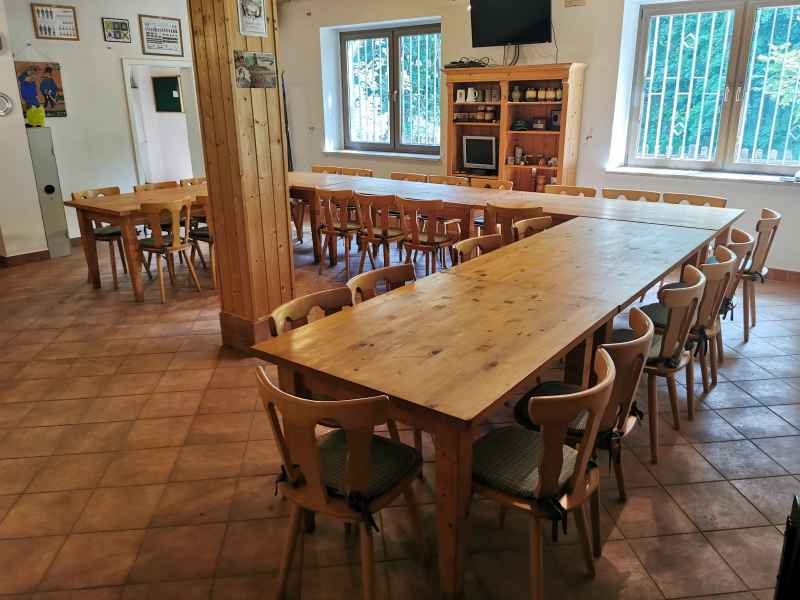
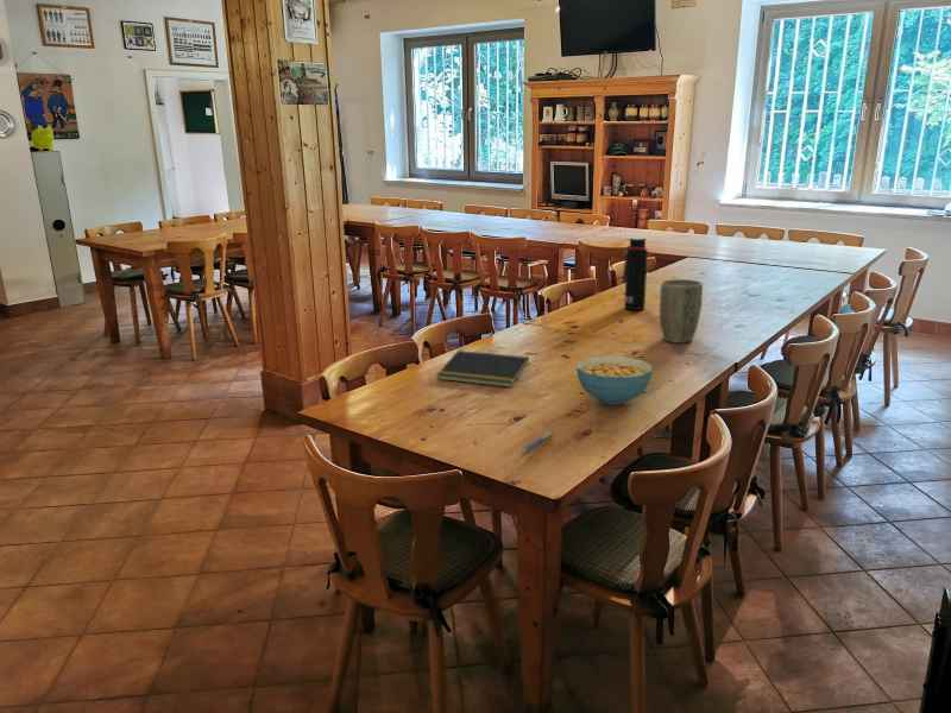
+ plant pot (680, 311)
+ notepad (483, 367)
+ cereal bowl (613, 384)
+ pen (537, 441)
+ water bottle (634, 273)
